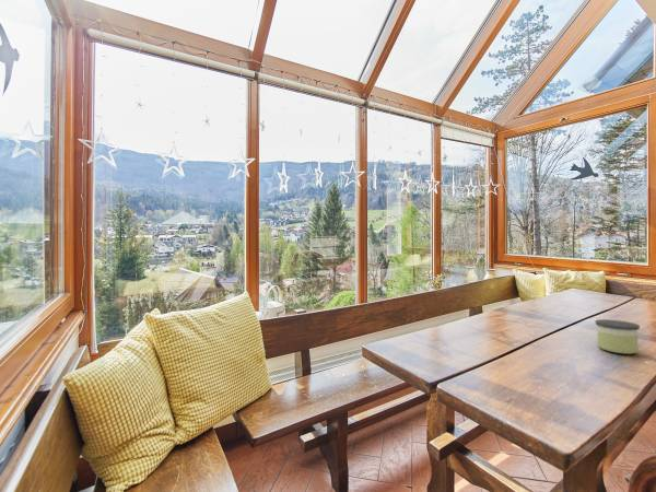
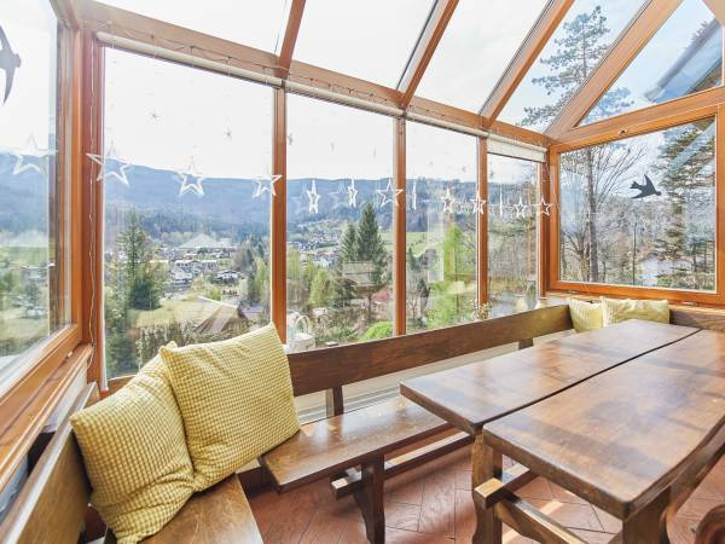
- candle (617, 336)
